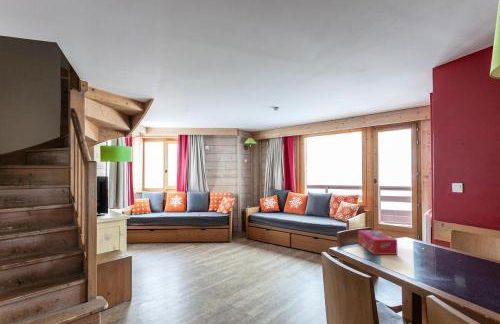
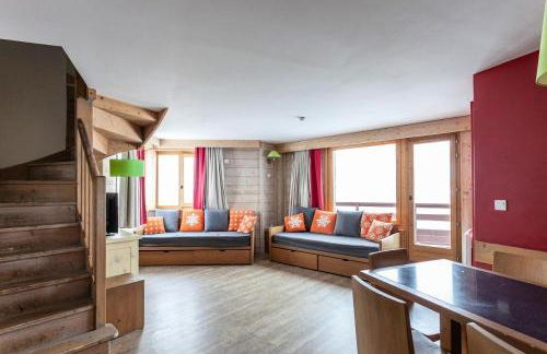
- tissue box (376, 241)
